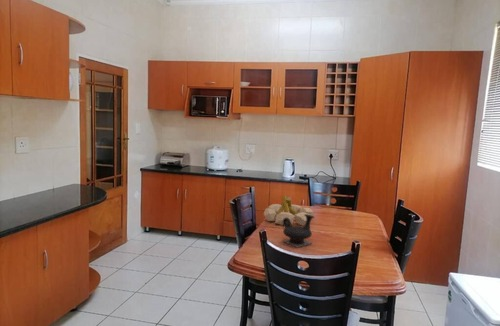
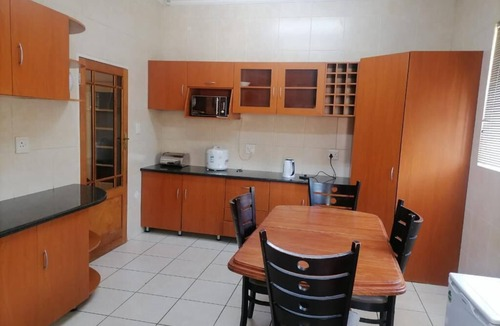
- teapot (297, 227)
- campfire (289, 207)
